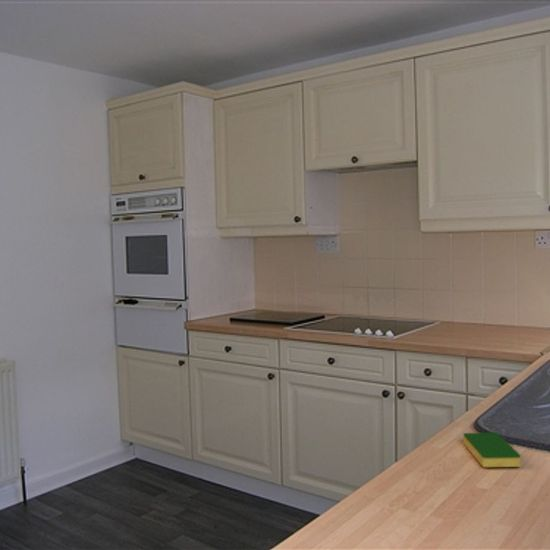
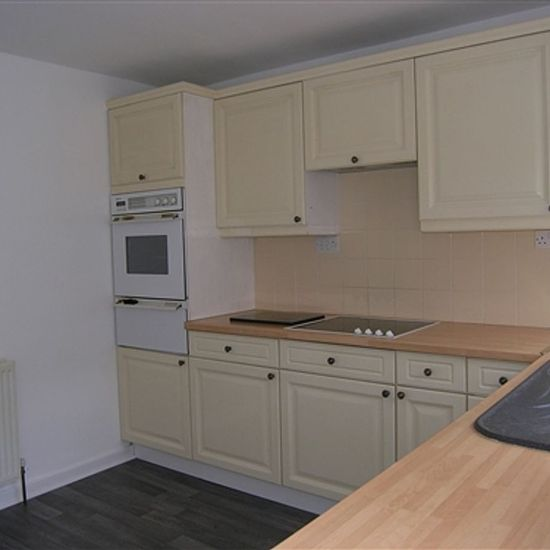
- dish sponge (490, 448)
